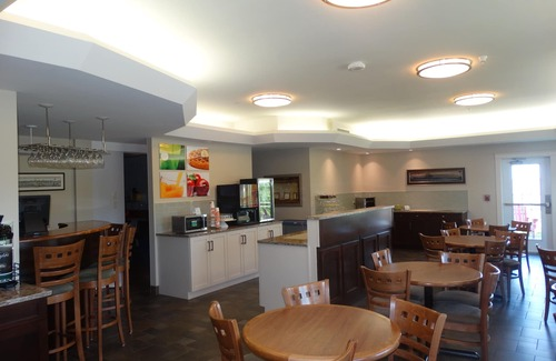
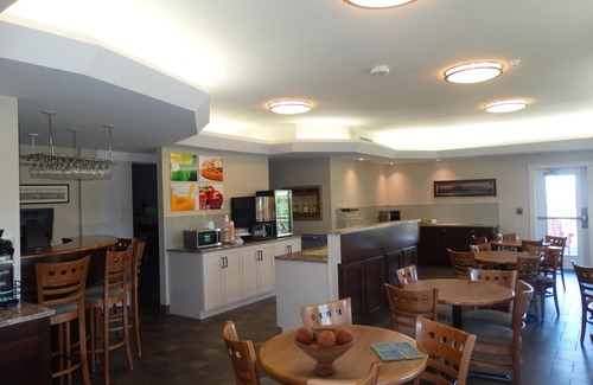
+ drink coaster (396, 351)
+ fruit bowl (324, 347)
